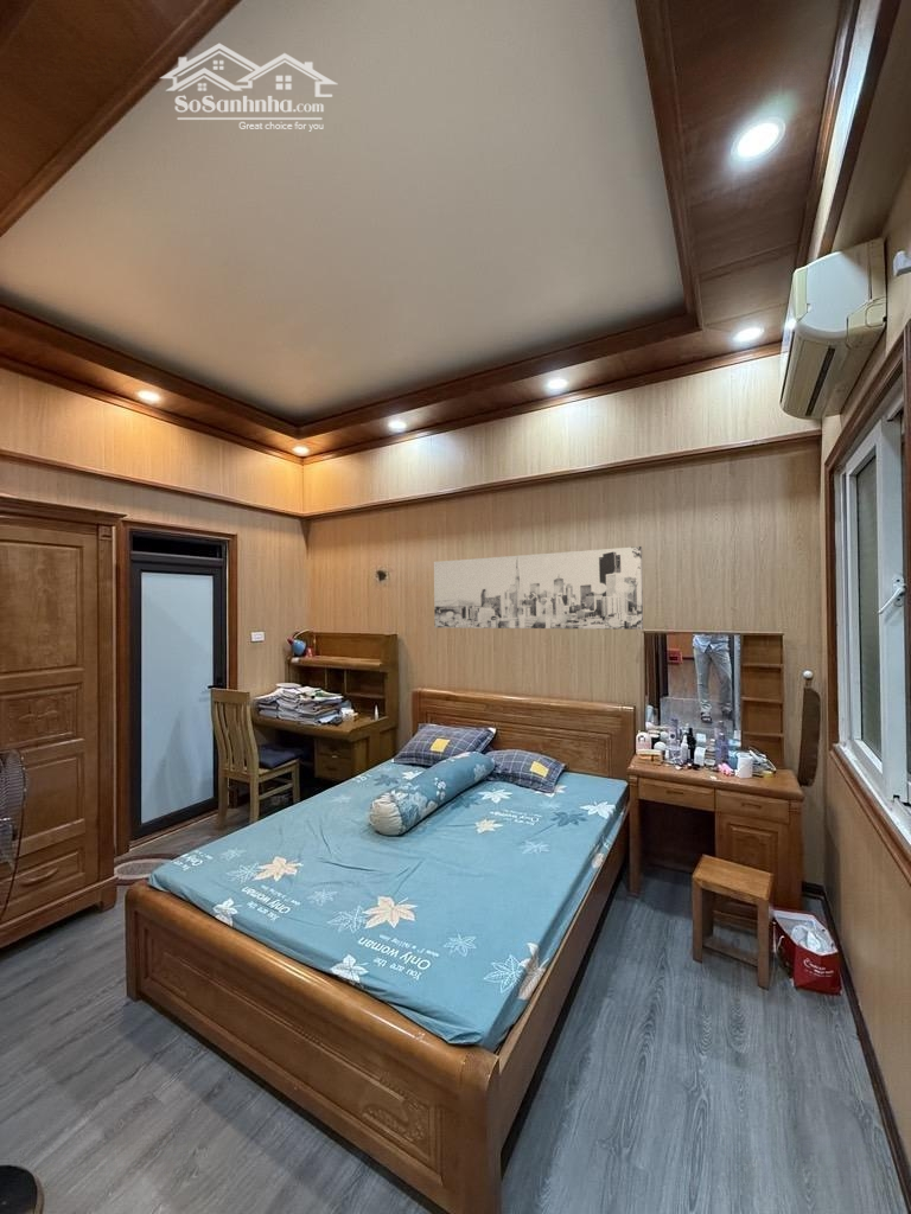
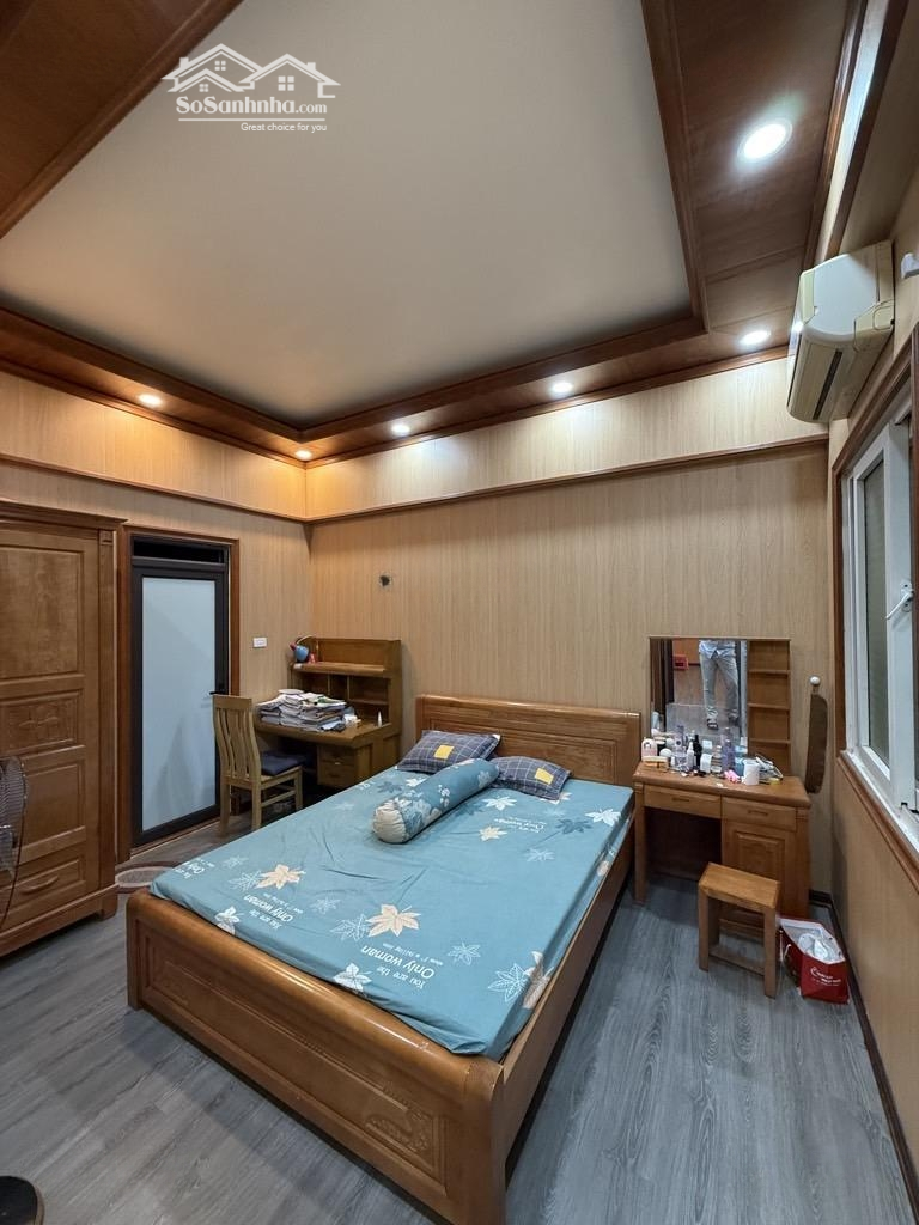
- wall art (527, 592)
